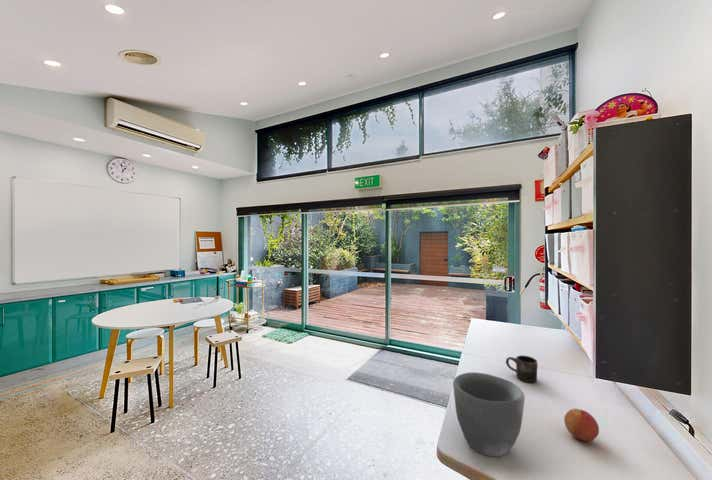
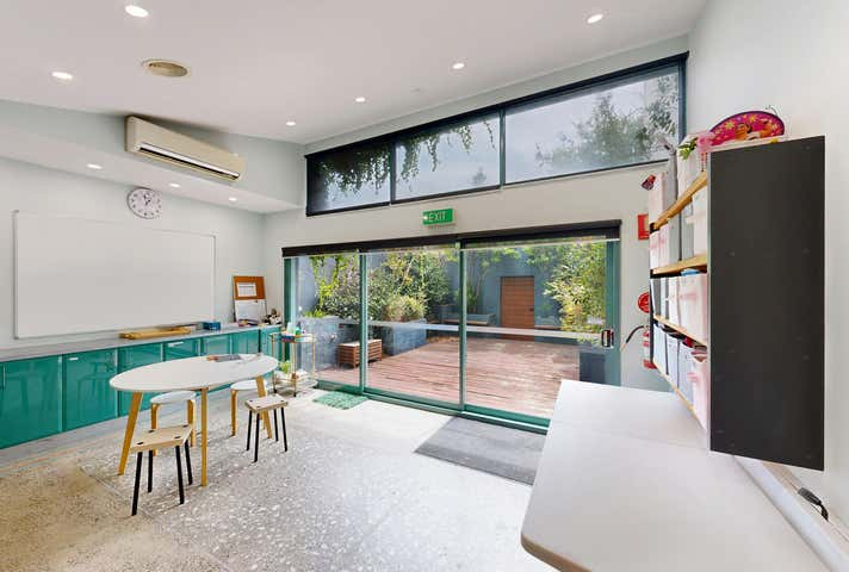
- mug (521, 367)
- bowl (487, 414)
- apple (581, 423)
